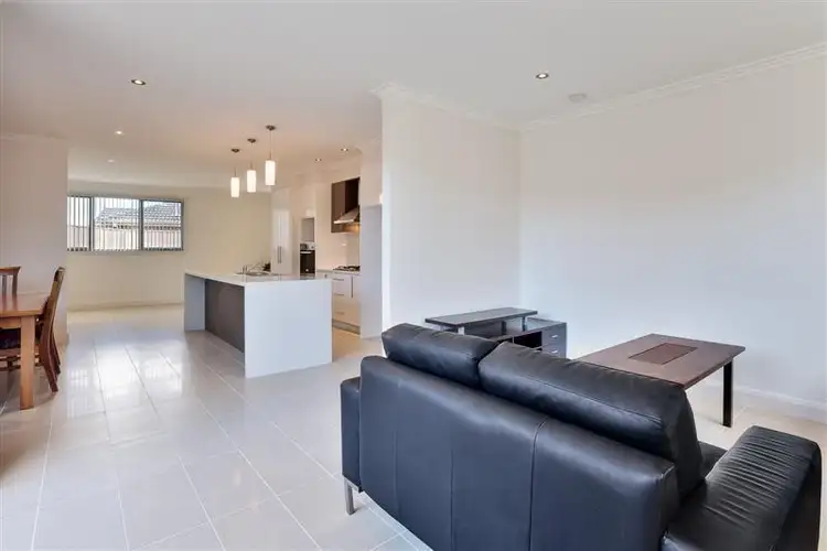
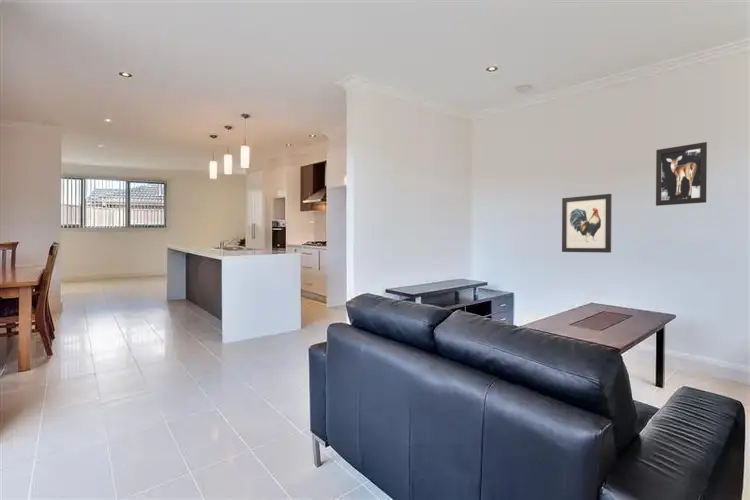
+ wall art (585, 224)
+ wall art (680, 175)
